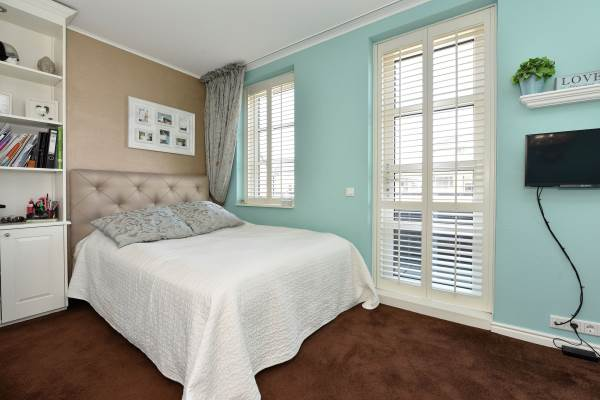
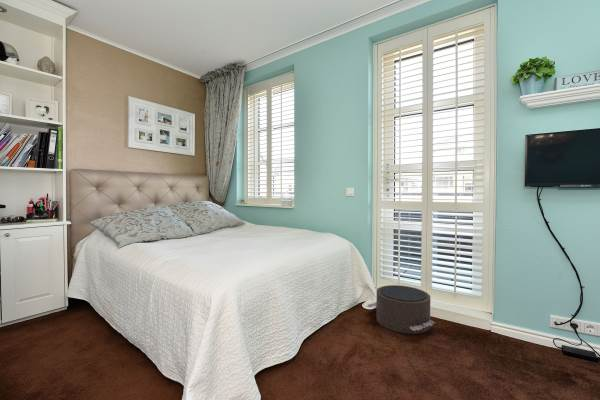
+ pouf (399, 307)
